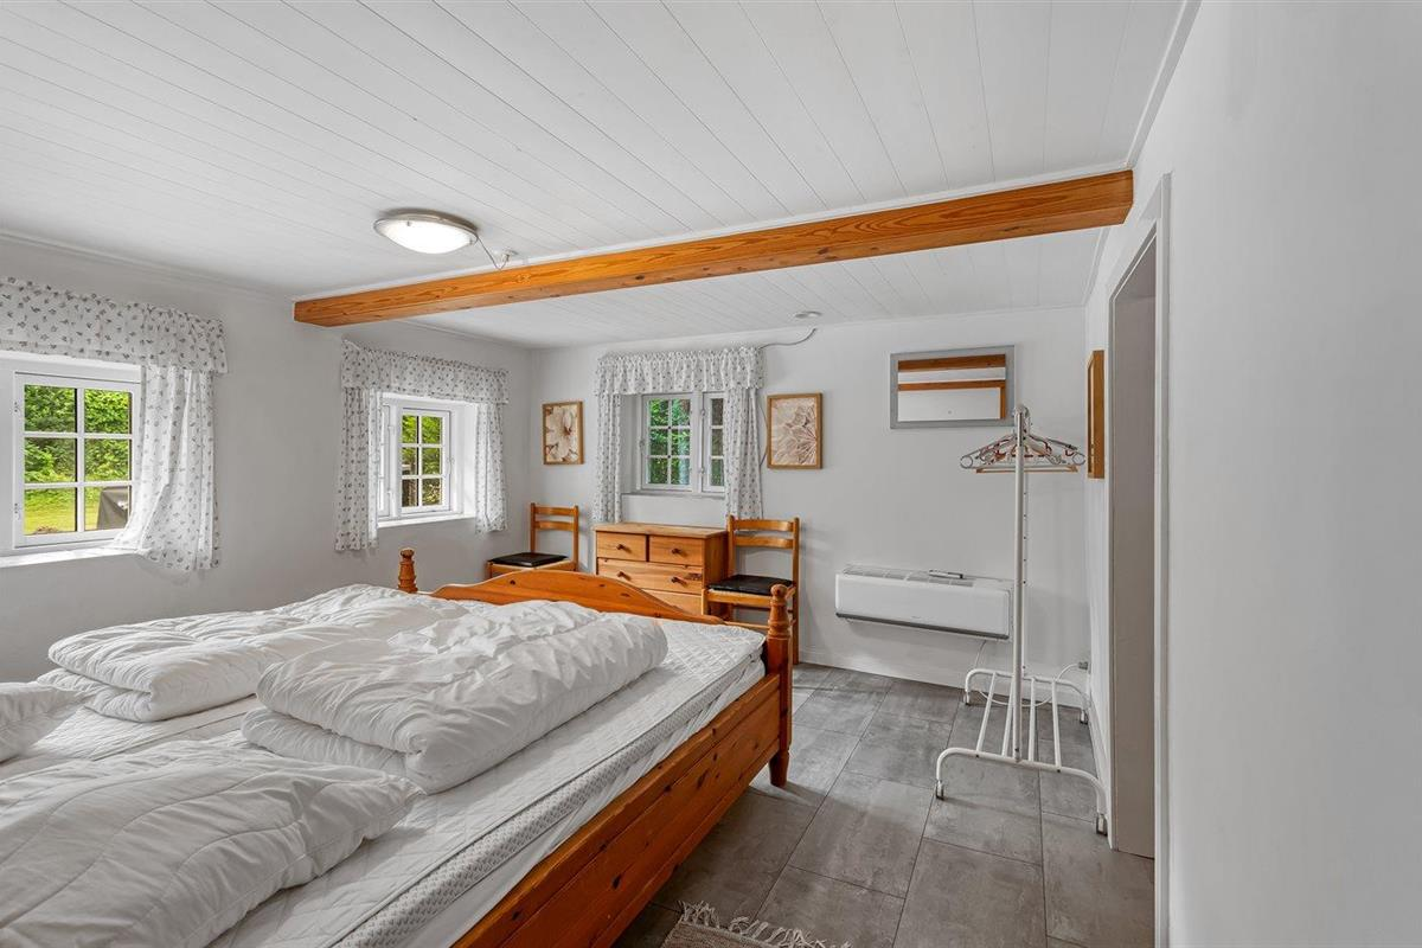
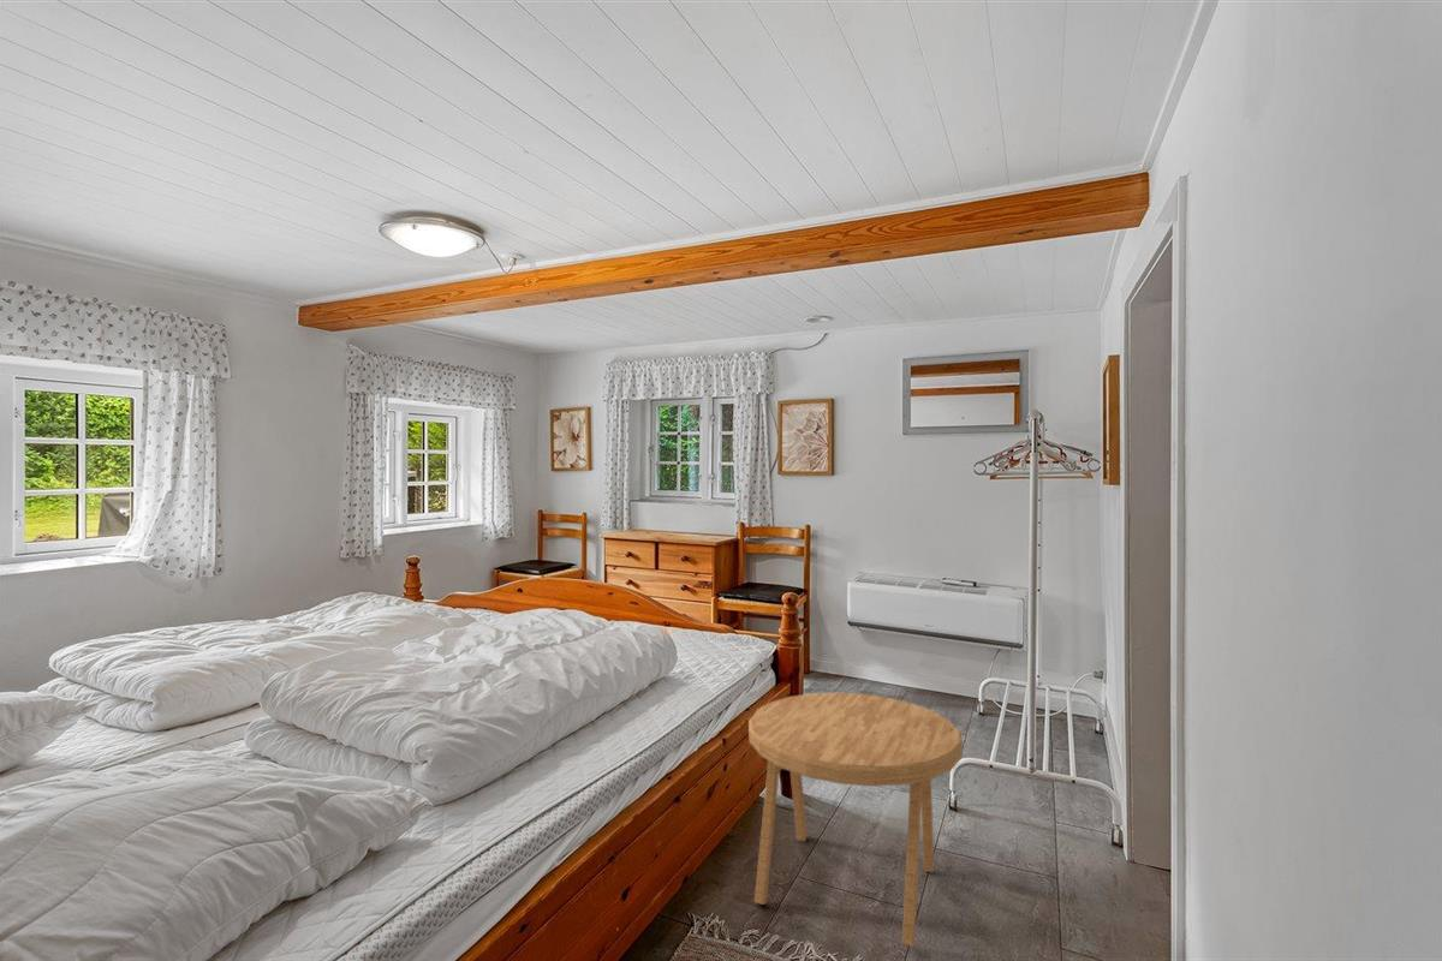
+ side table (856, 784)
